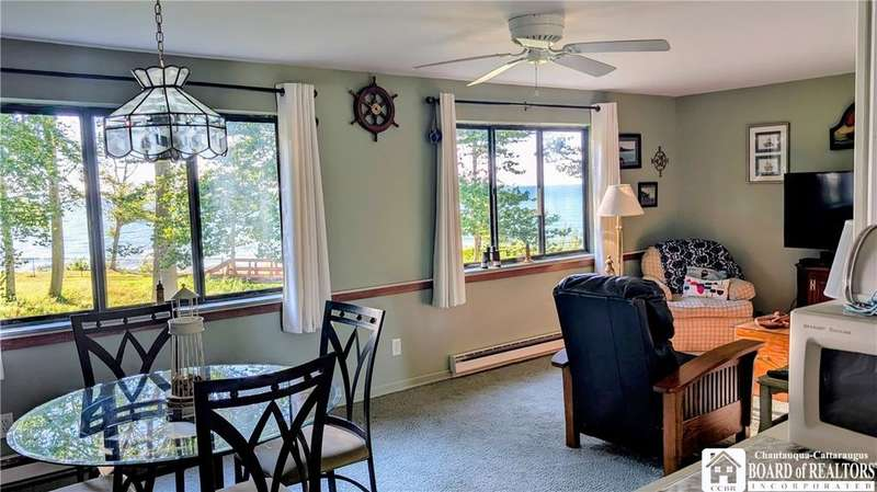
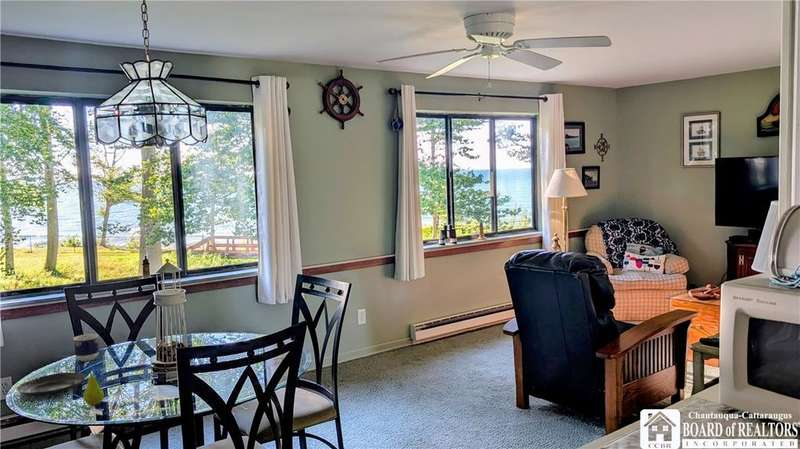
+ cup (87, 348)
+ fruit (93, 387)
+ tart tin (52, 385)
